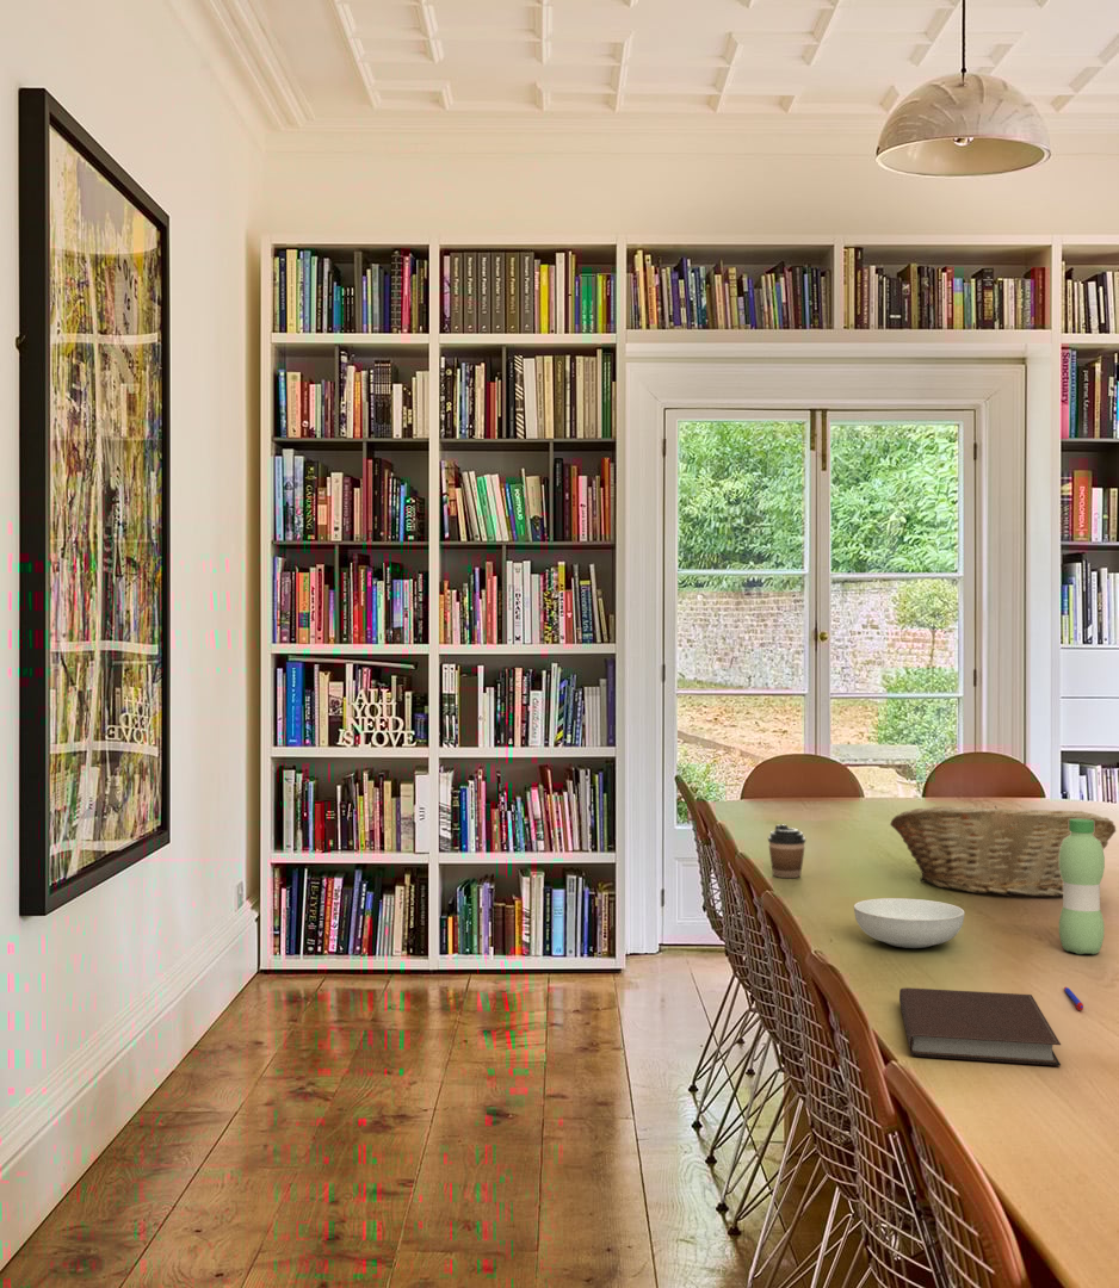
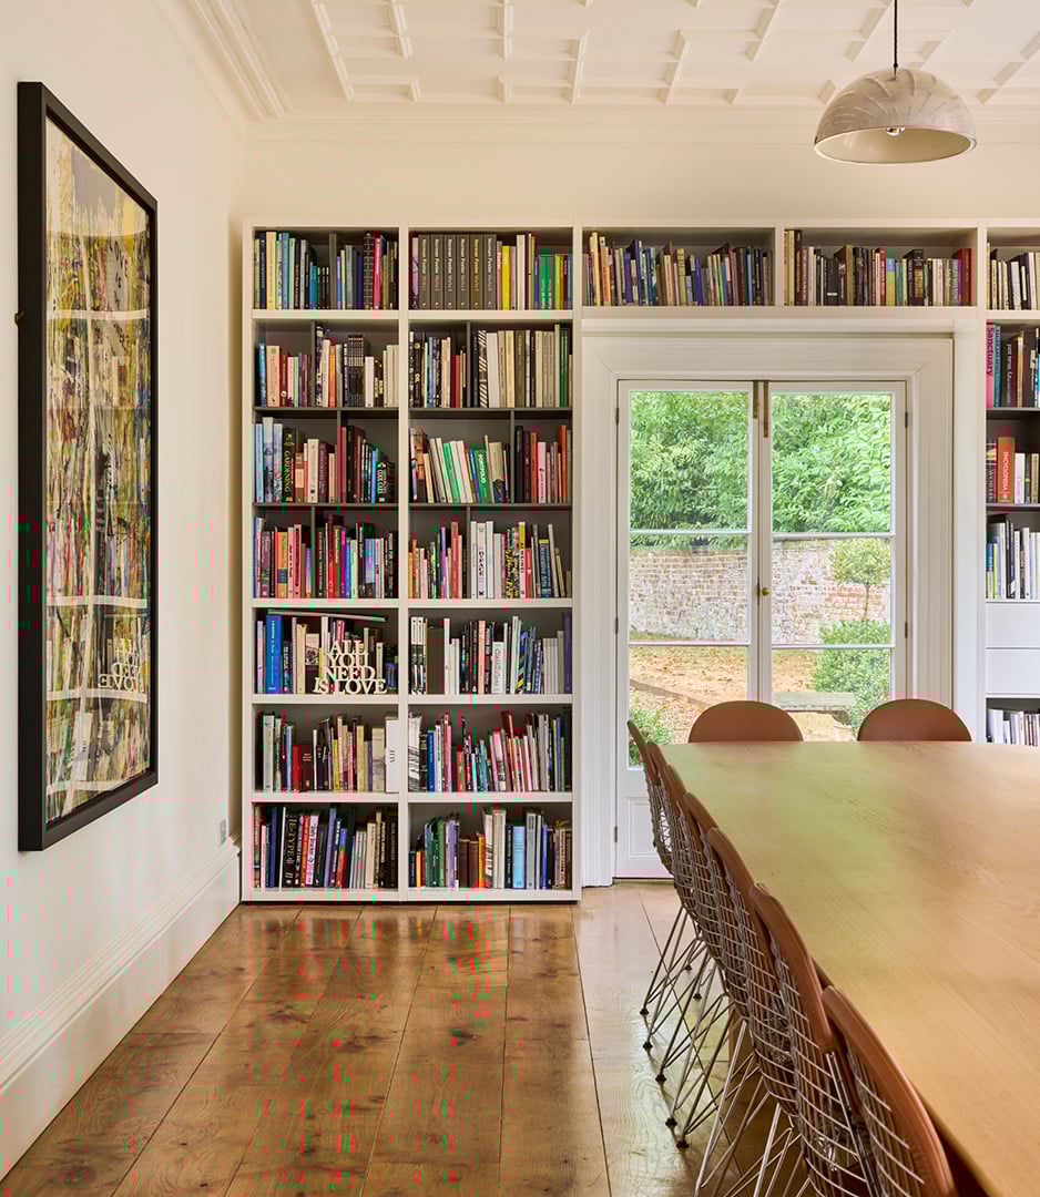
- fruit basket (1000, 842)
- notebook (973, 1023)
- pen (1072, 996)
- coffee cup (786, 850)
- serving bowl (908, 924)
- water bottle (1081, 885)
